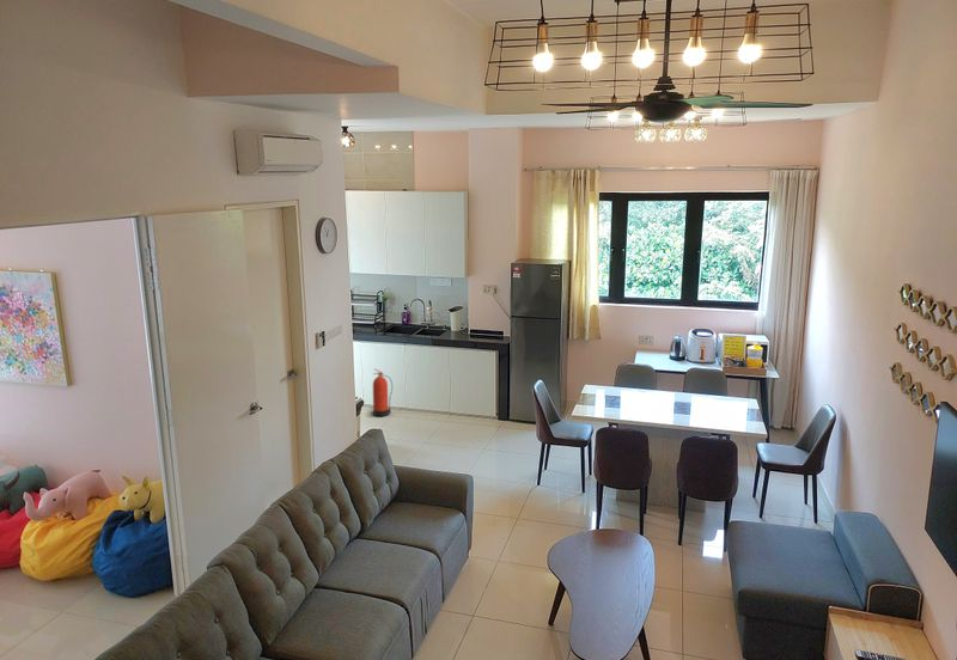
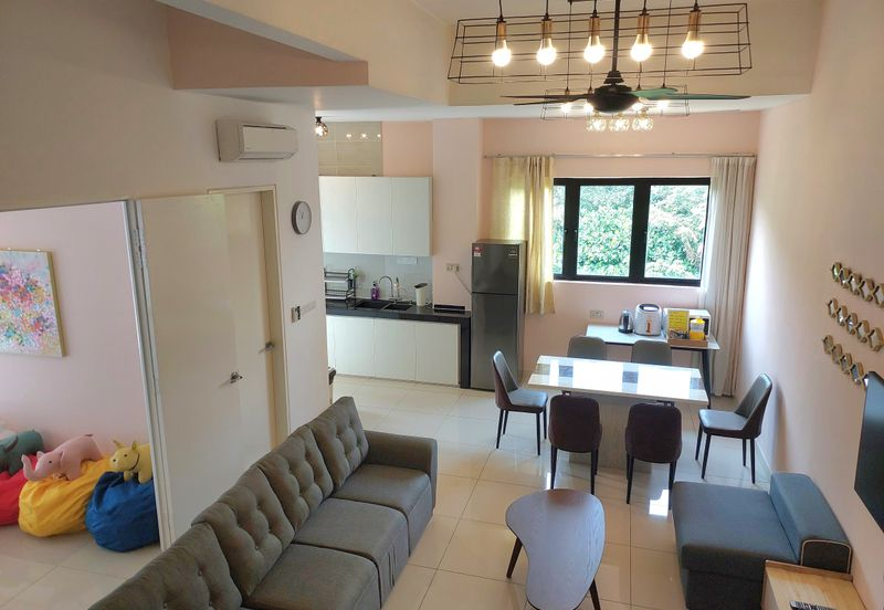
- fire extinguisher (383, 391)
